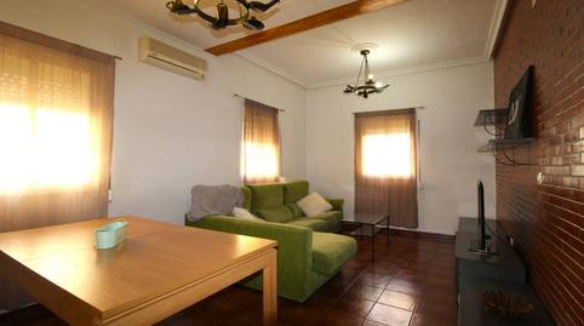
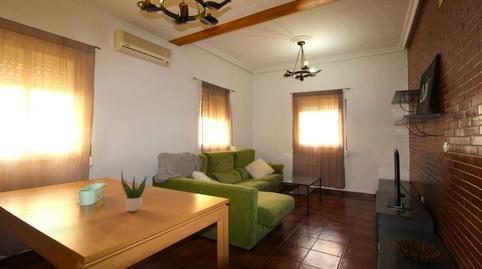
+ potted plant (133, 189)
